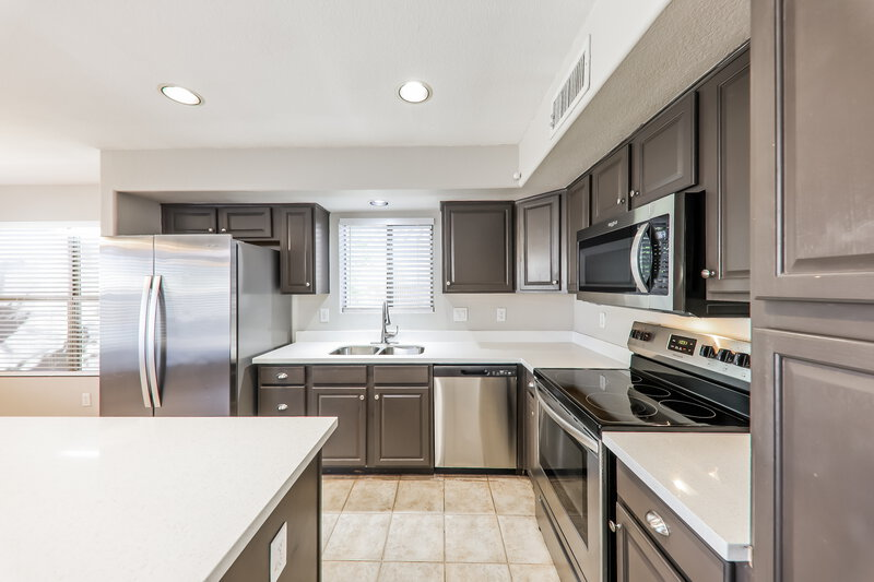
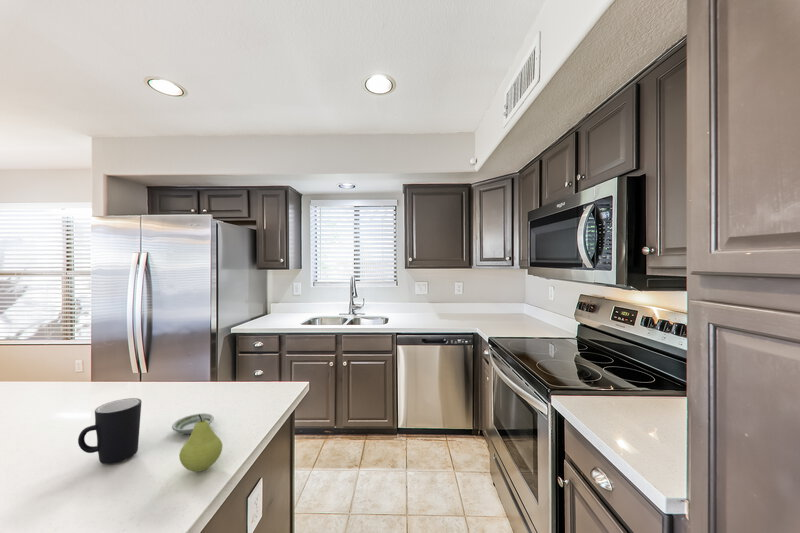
+ mug (111, 433)
+ saucer (193, 425)
+ fruit (201, 440)
